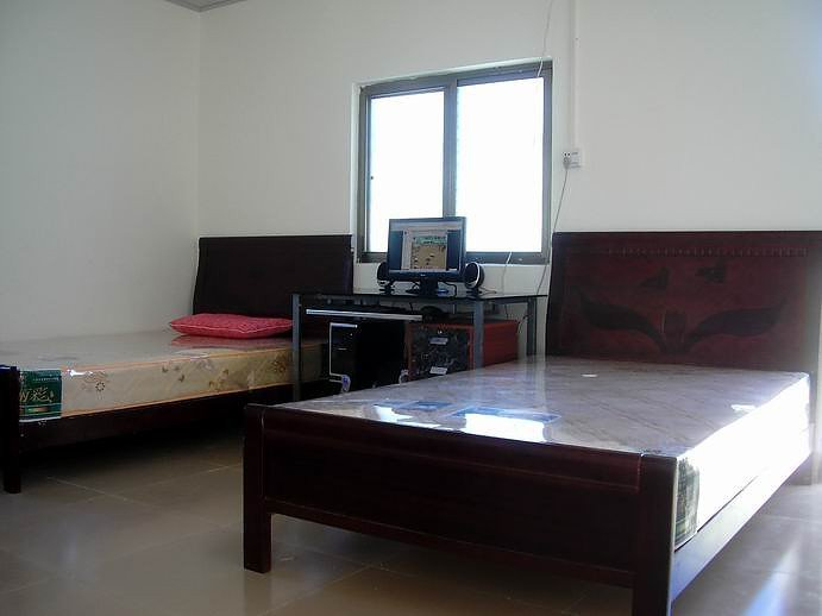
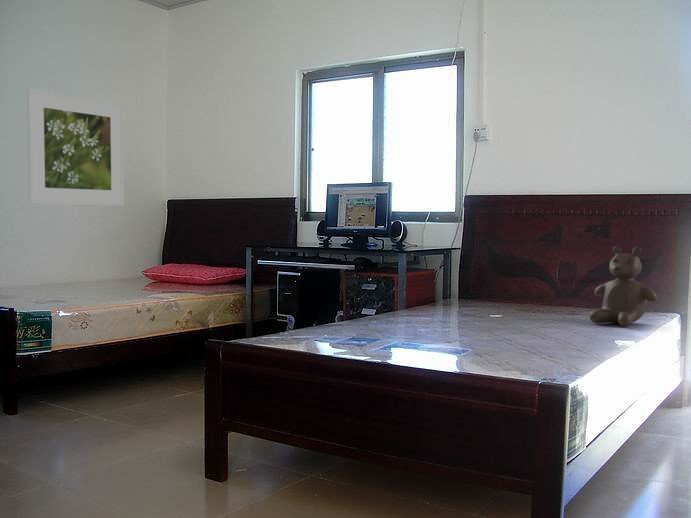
+ teddy bear (620, 285)
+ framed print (78, 150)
